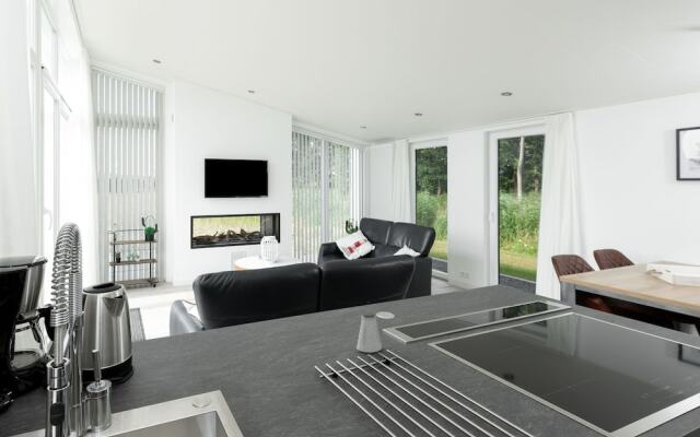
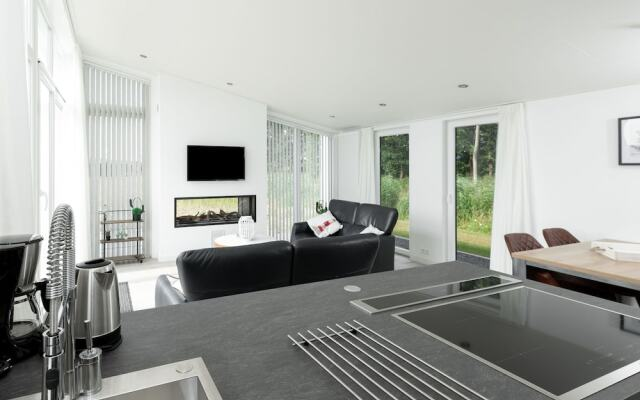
- saltshaker (369, 331)
